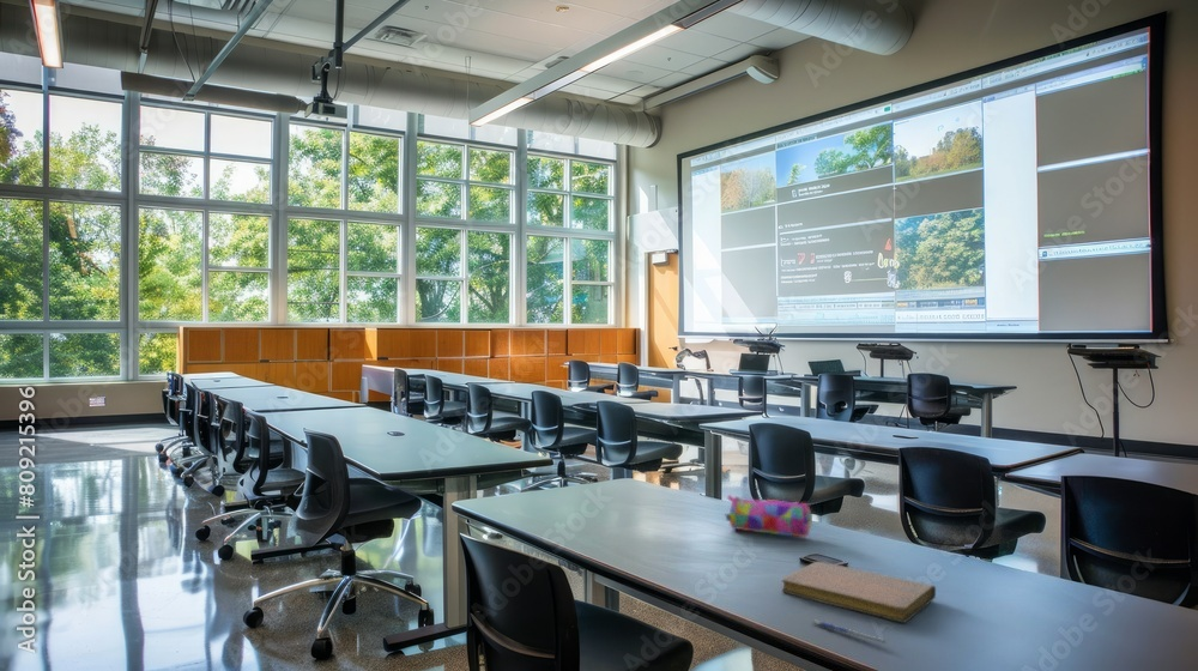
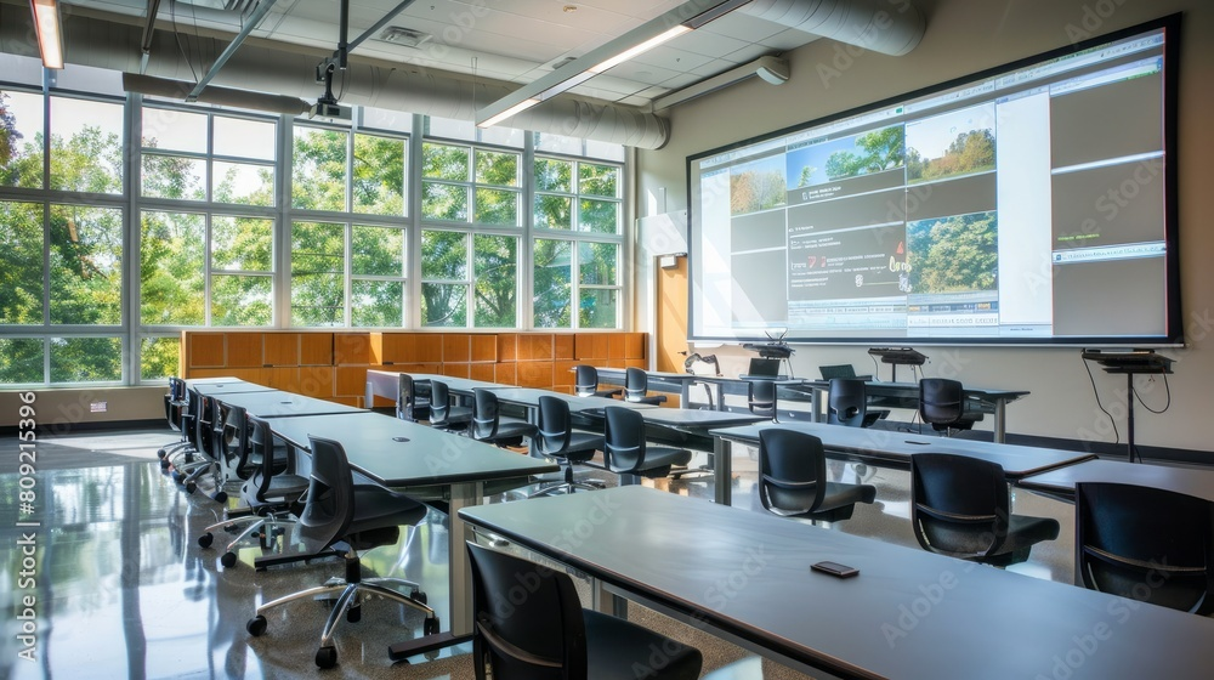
- pencil case (768, 515)
- pen (848, 630)
- notebook (857, 587)
